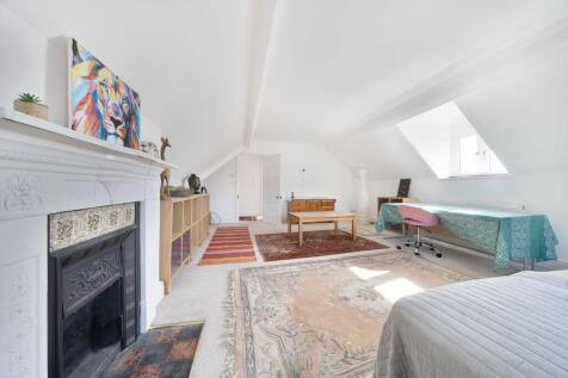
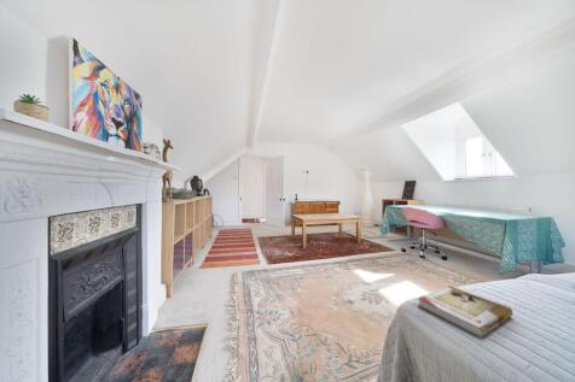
+ book (463, 306)
